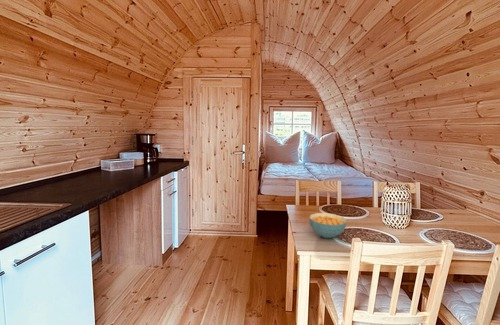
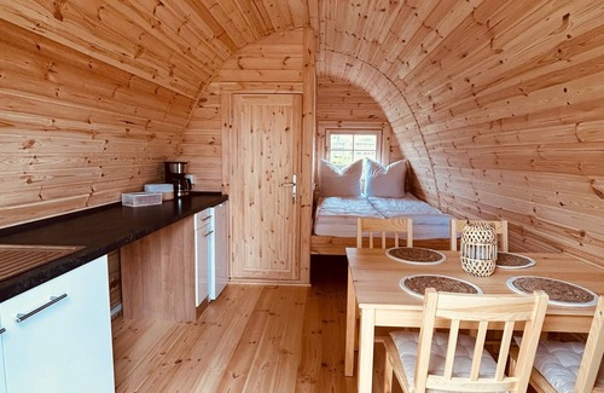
- cereal bowl (327, 227)
